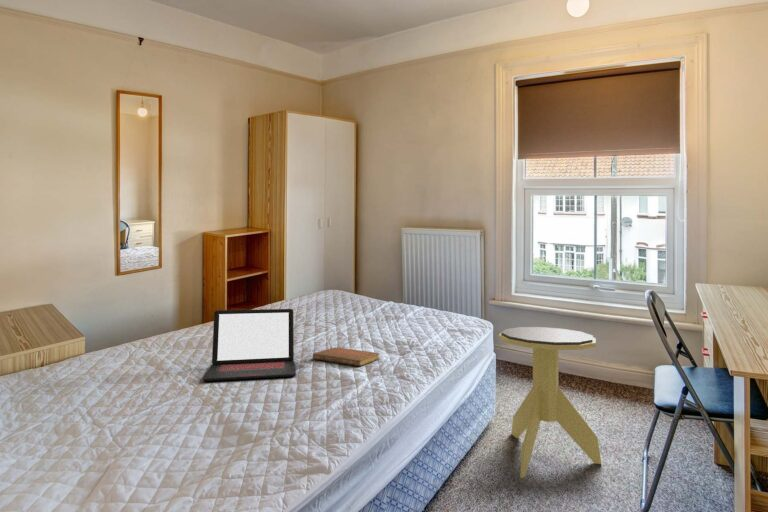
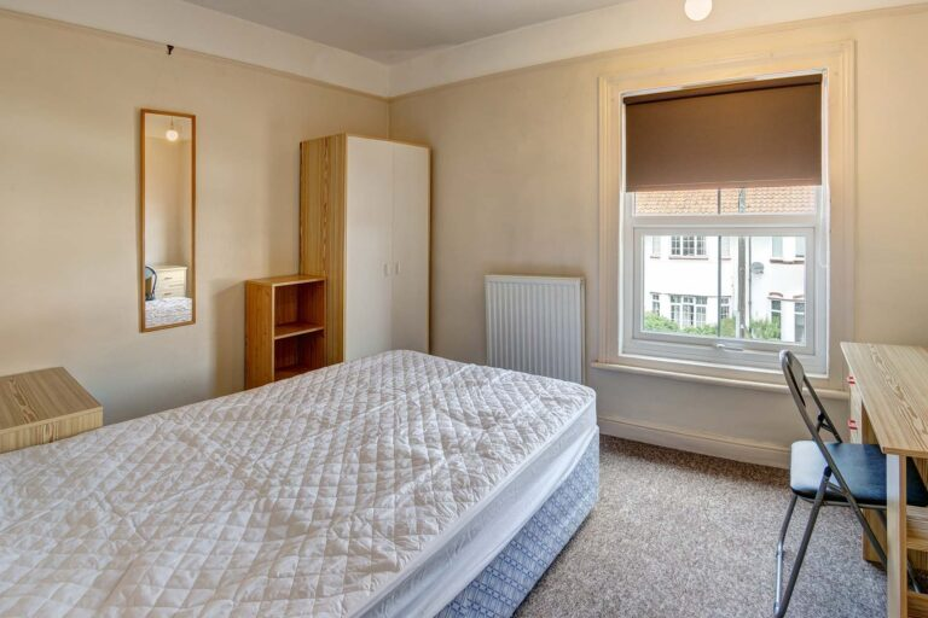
- side table (548, 396)
- notebook (346, 356)
- laptop (252, 342)
